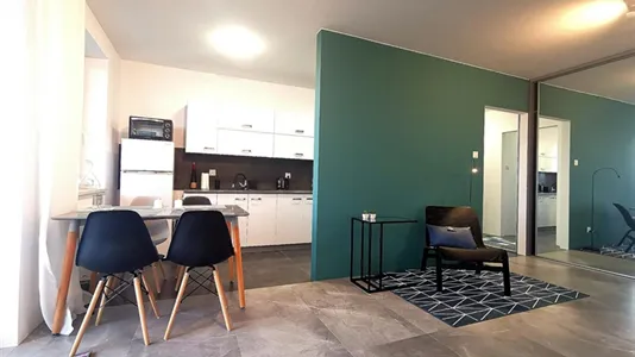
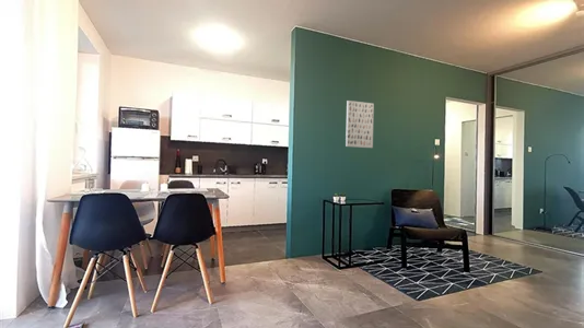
+ wall art (360, 125)
